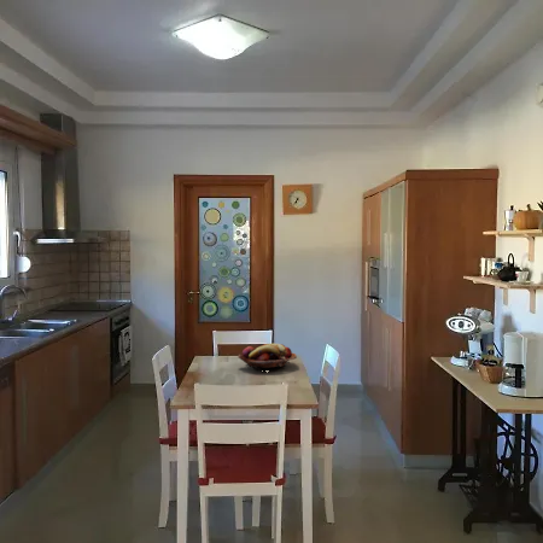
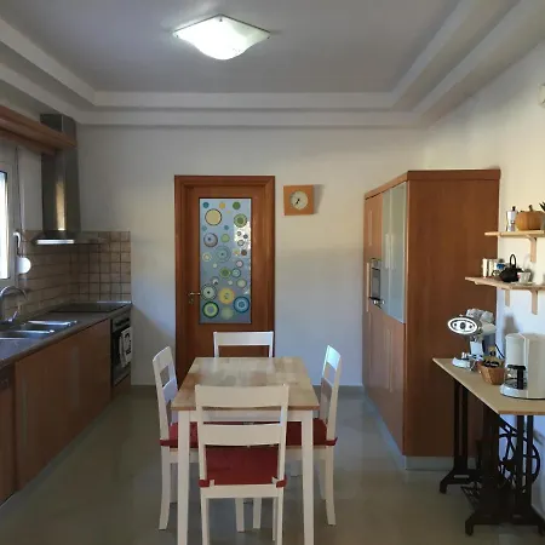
- fruit basket (268, 355)
